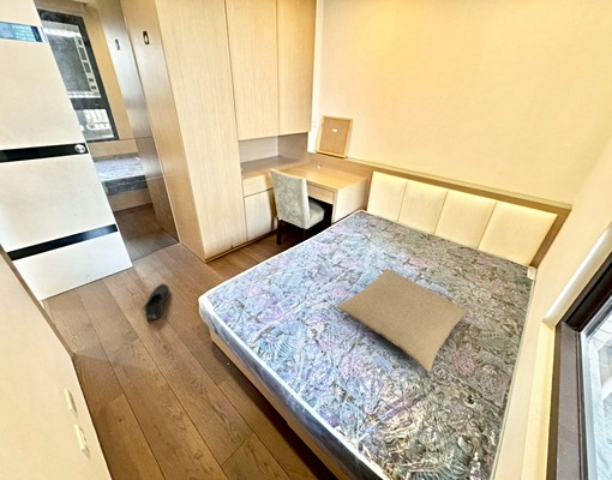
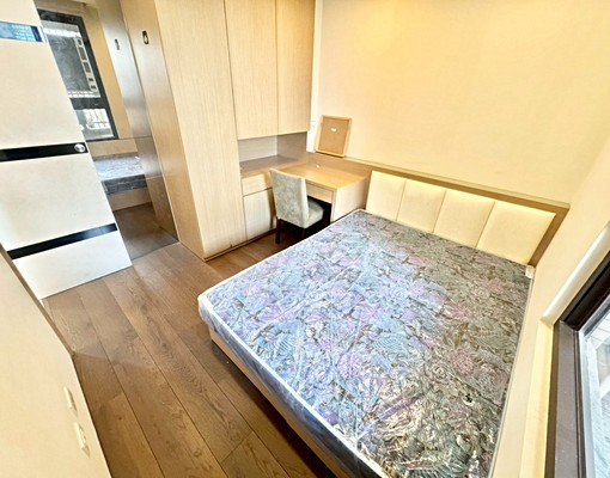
- shoe (156, 298)
- pillow (403, 308)
